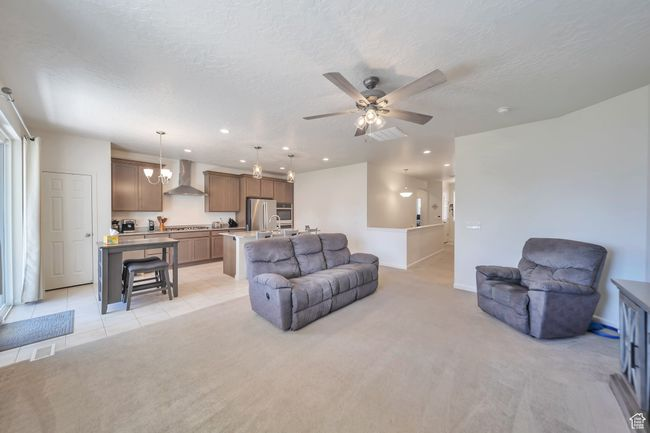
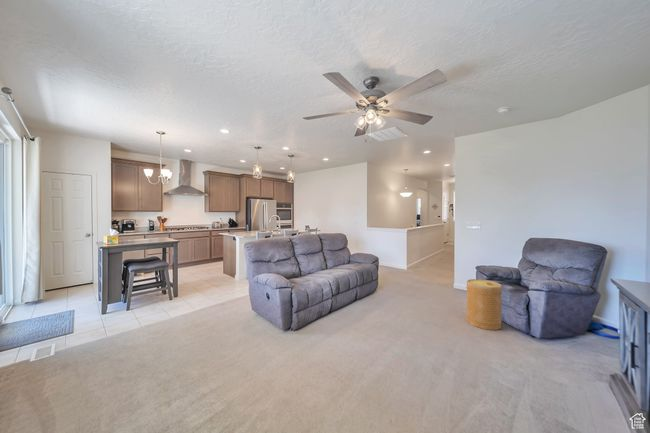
+ basket (483, 303)
